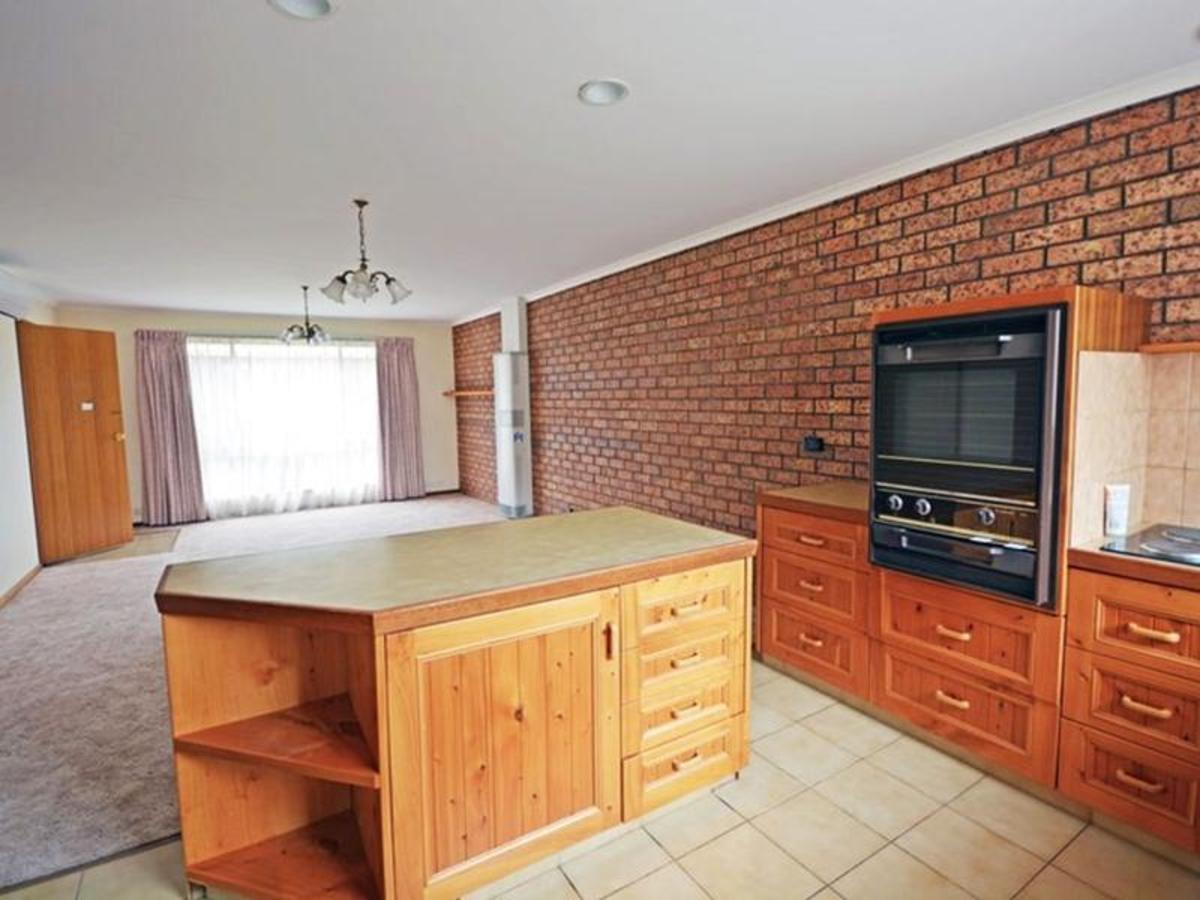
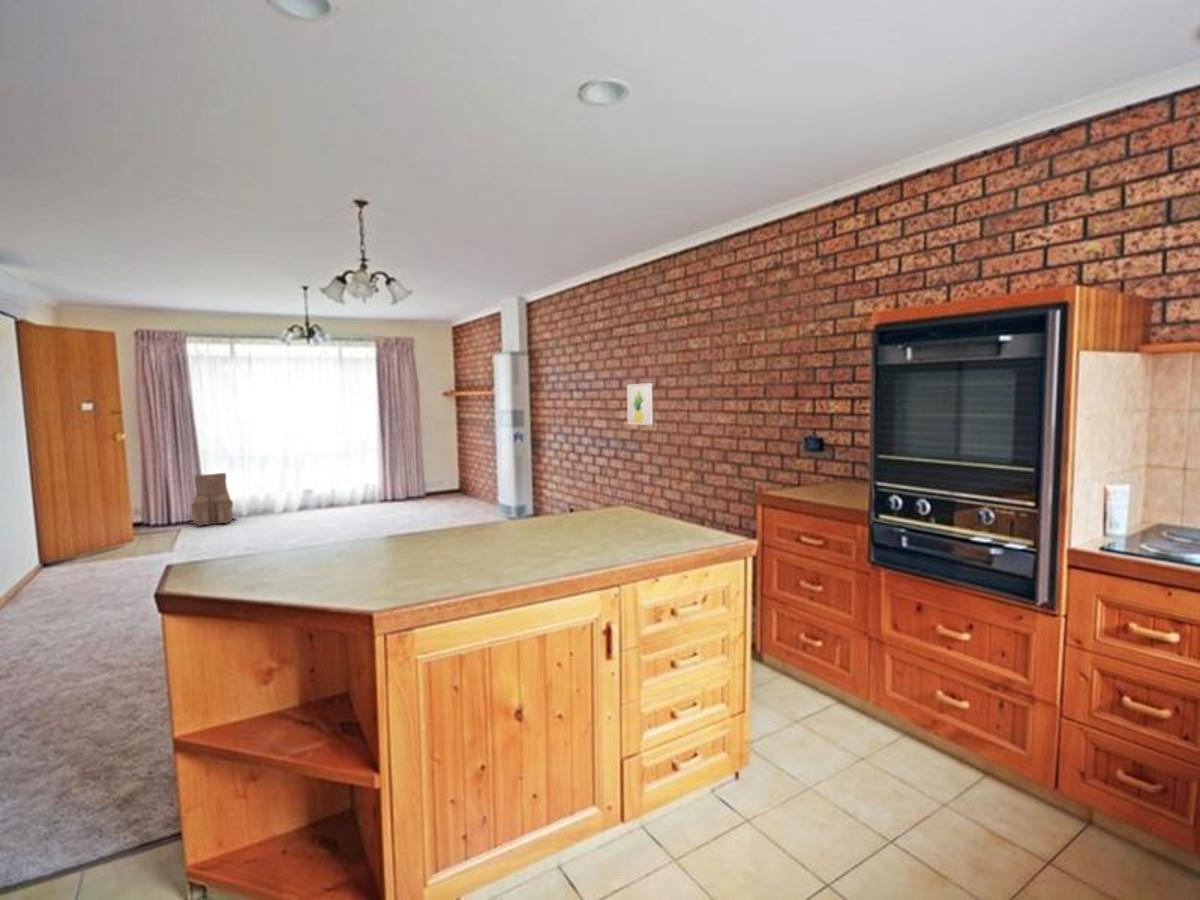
+ wall art (639, 404)
+ backpack (211, 498)
